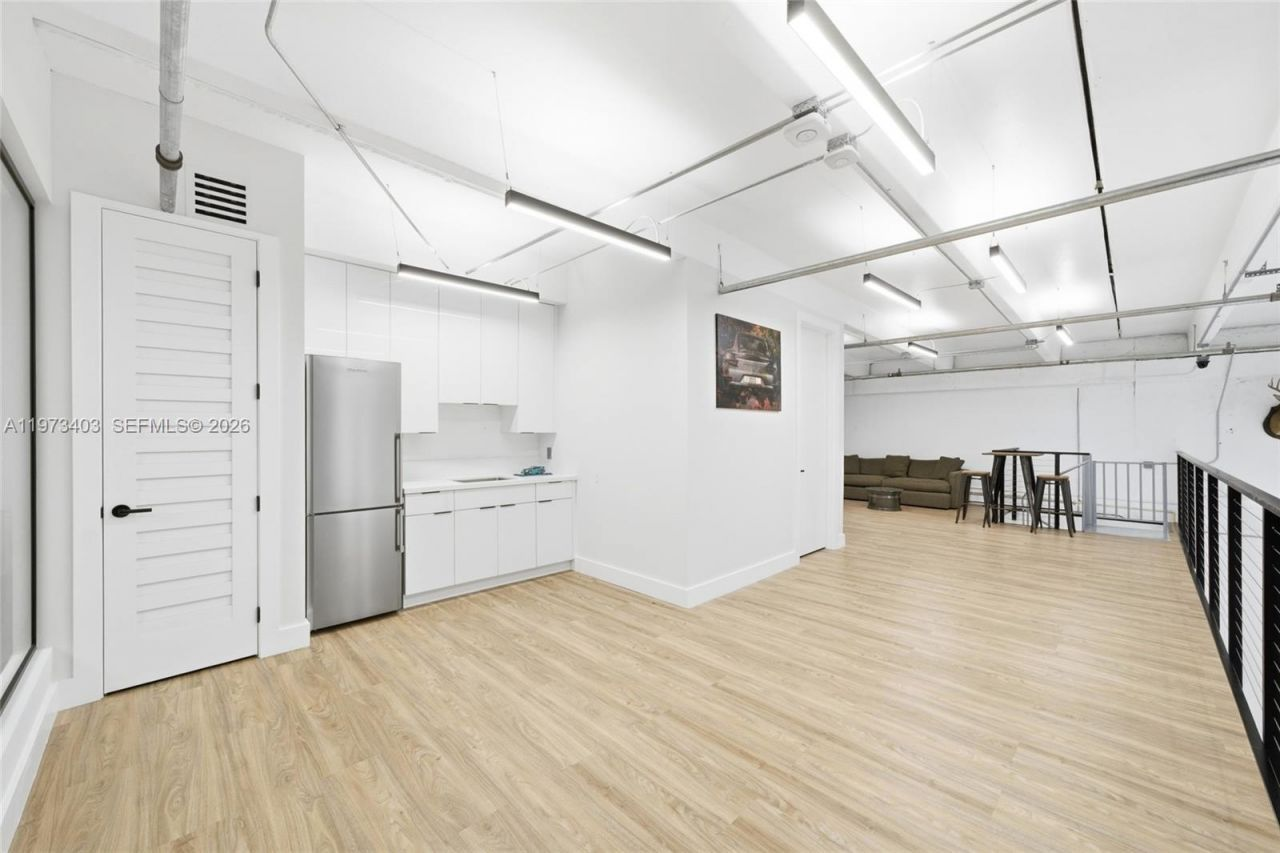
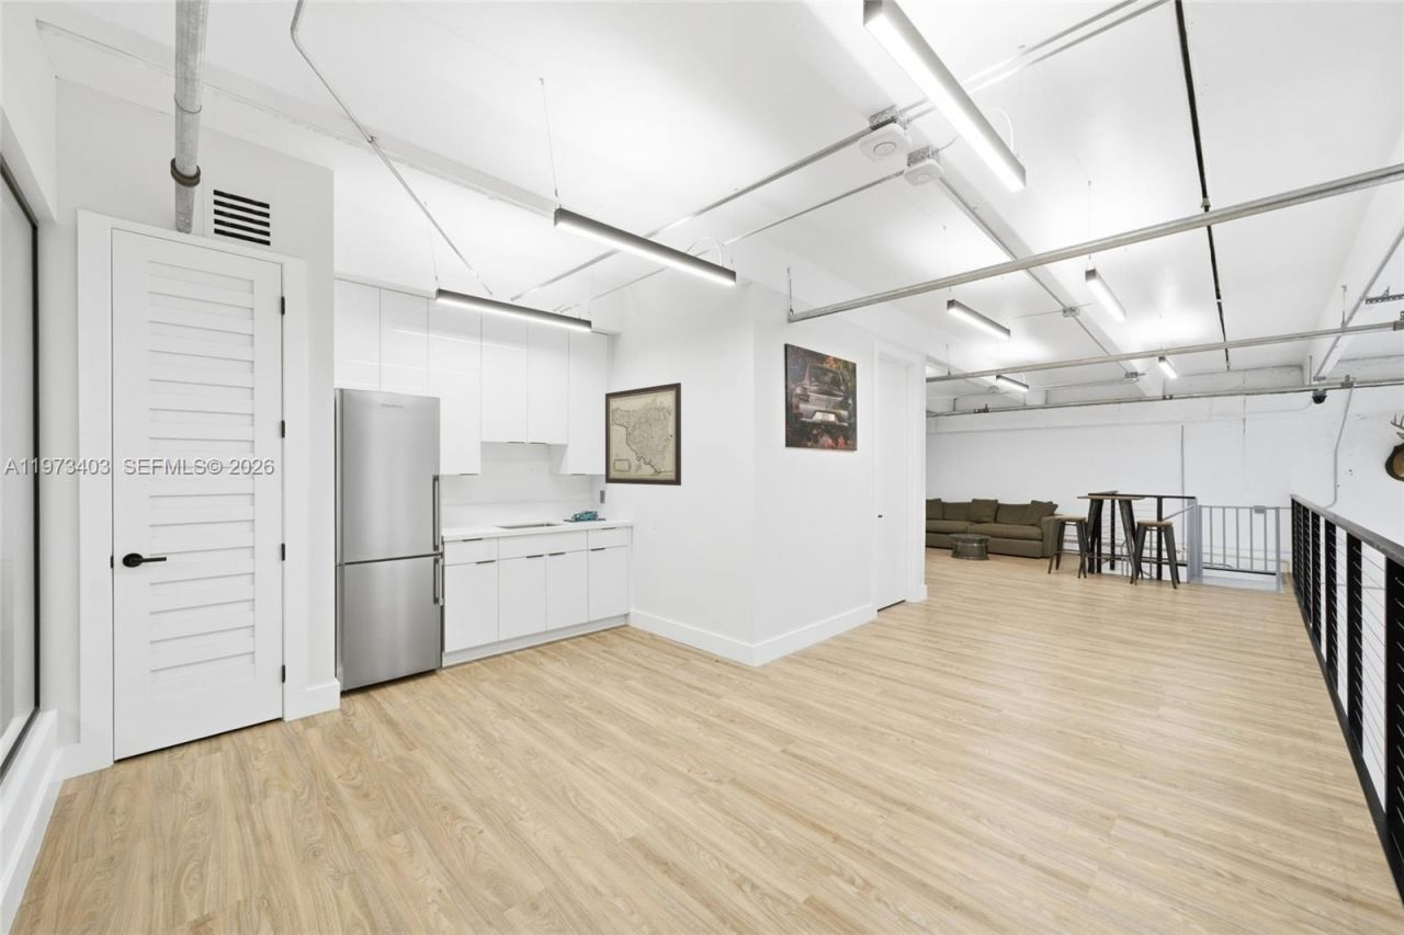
+ wall art (641, 436)
